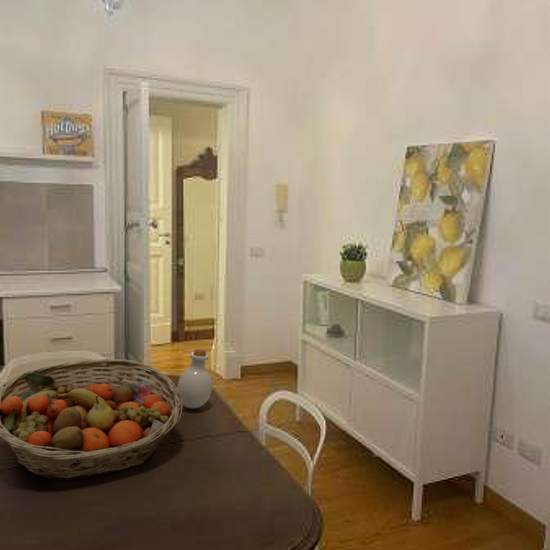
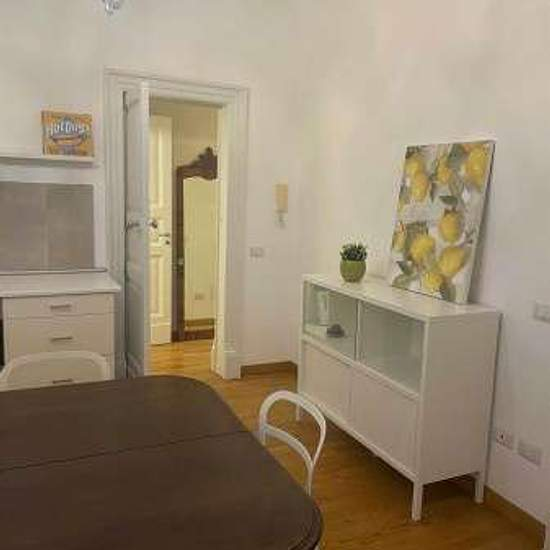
- fruit basket (91, 415)
- bottle (194, 379)
